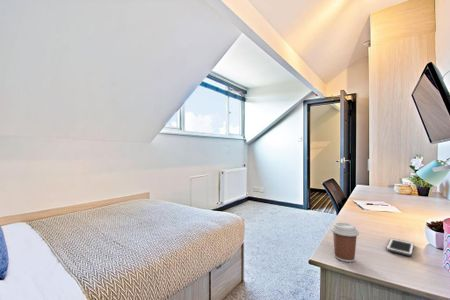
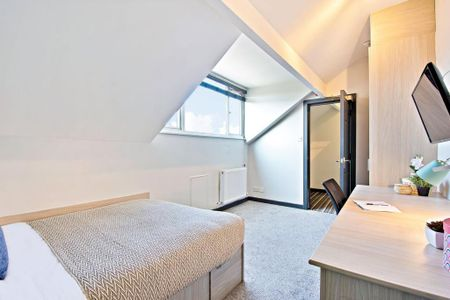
- cell phone (400, 246)
- coffee cup (344, 241)
